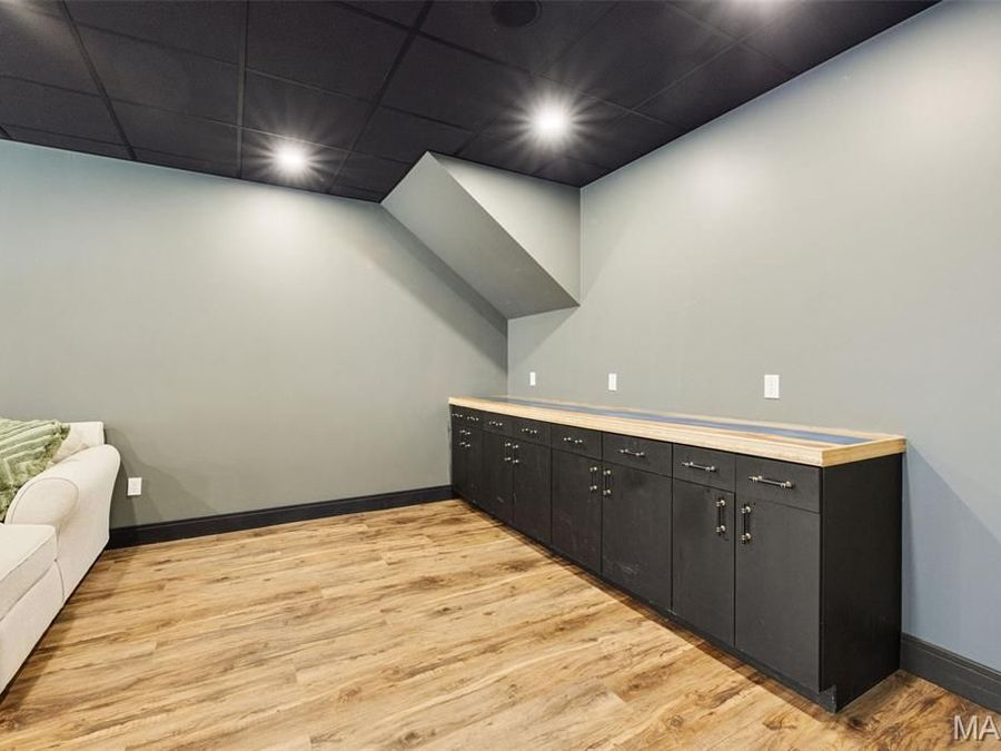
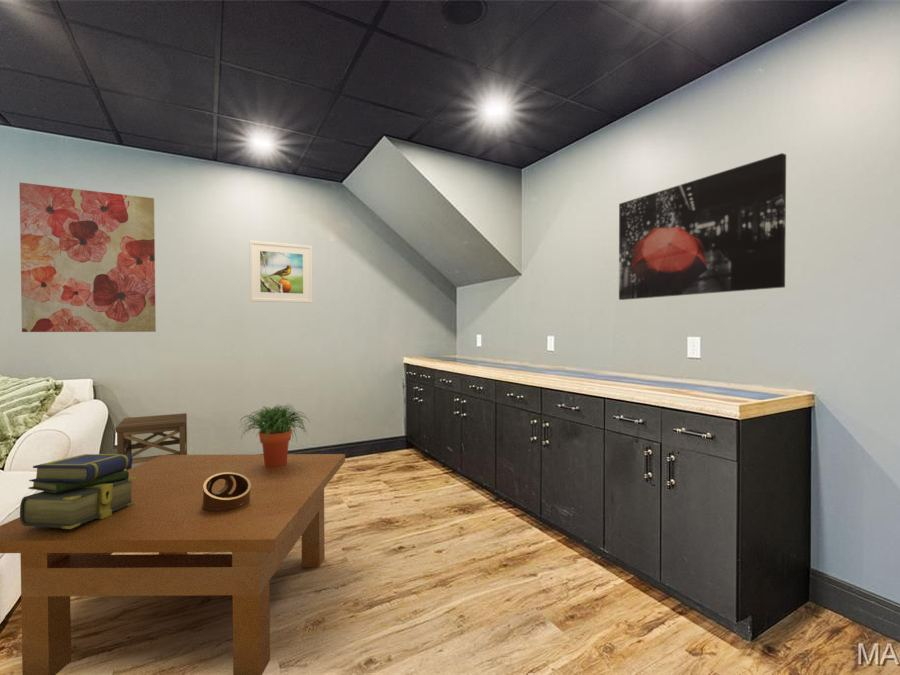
+ wall art (688, 238)
+ side table (154, 457)
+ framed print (282, 272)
+ wall art (91, 261)
+ table (204, 546)
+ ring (226, 489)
+ stack of books (82, 484)
+ potted plant (276, 433)
